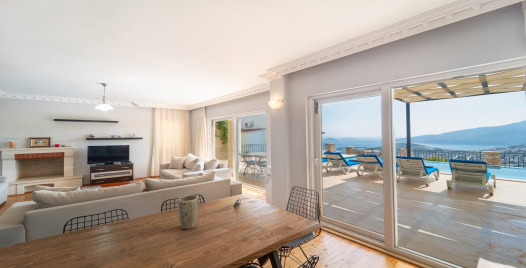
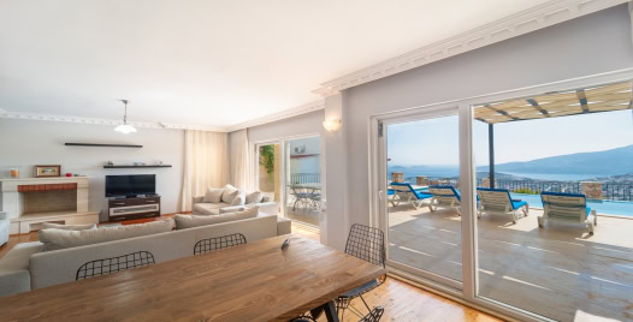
- plant pot (188, 212)
